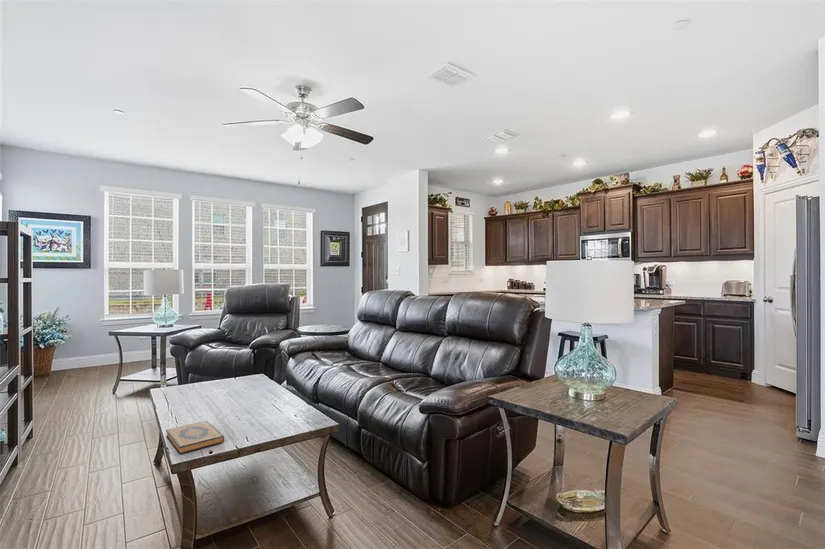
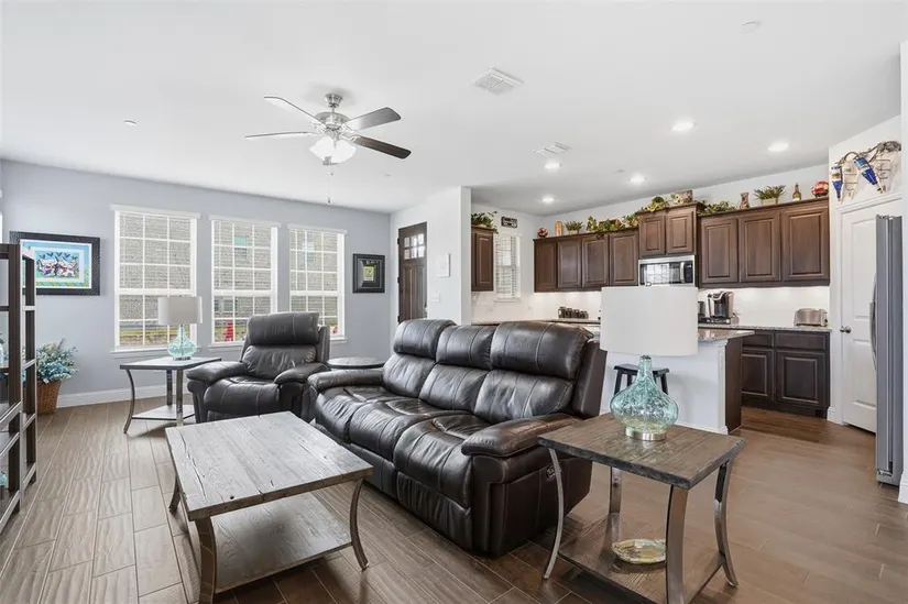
- hardback book (194, 436)
